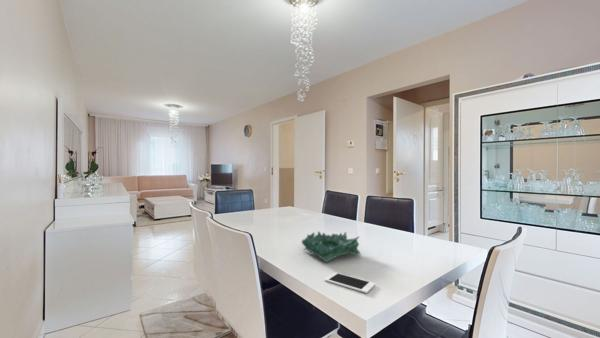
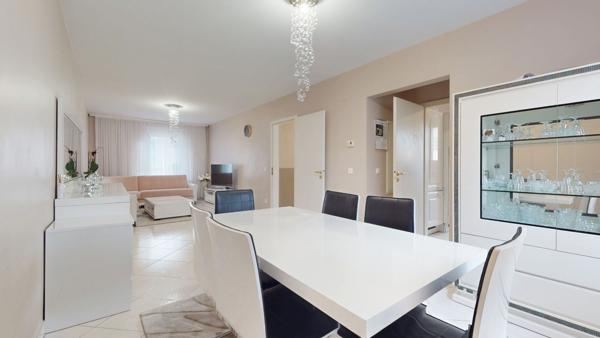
- decorative bowl (331, 245)
- cell phone (349, 281)
